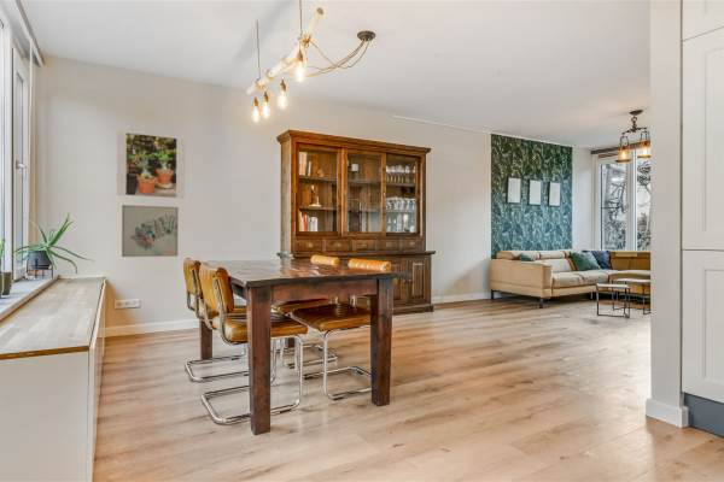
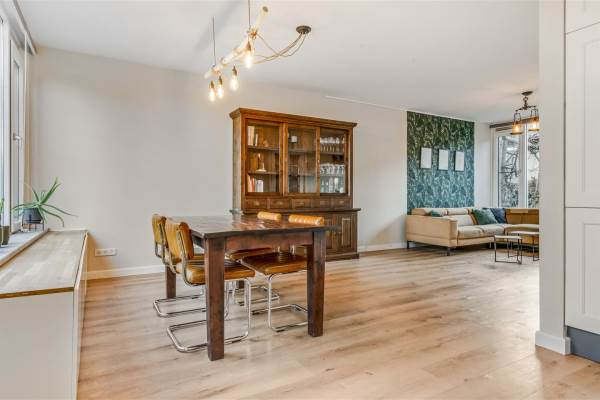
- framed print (151, 165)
- wall art (150, 231)
